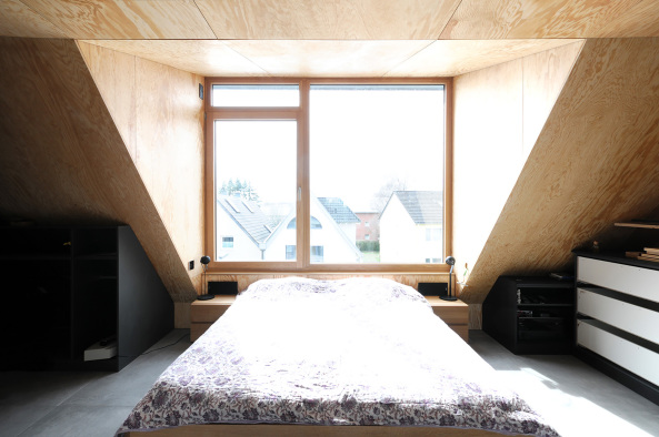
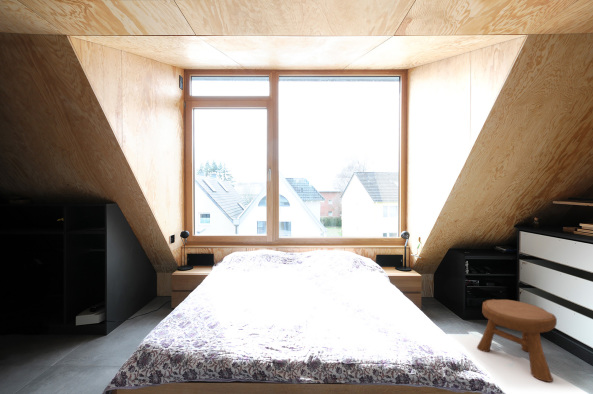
+ stool (522, 335)
